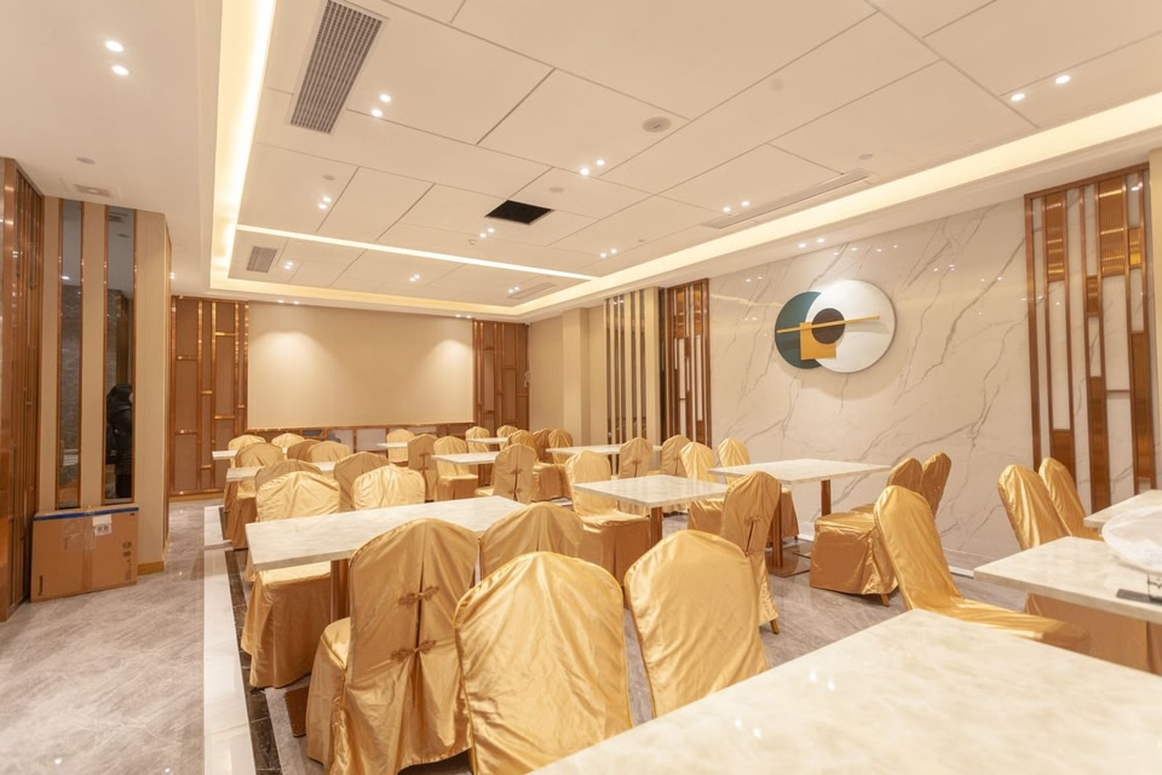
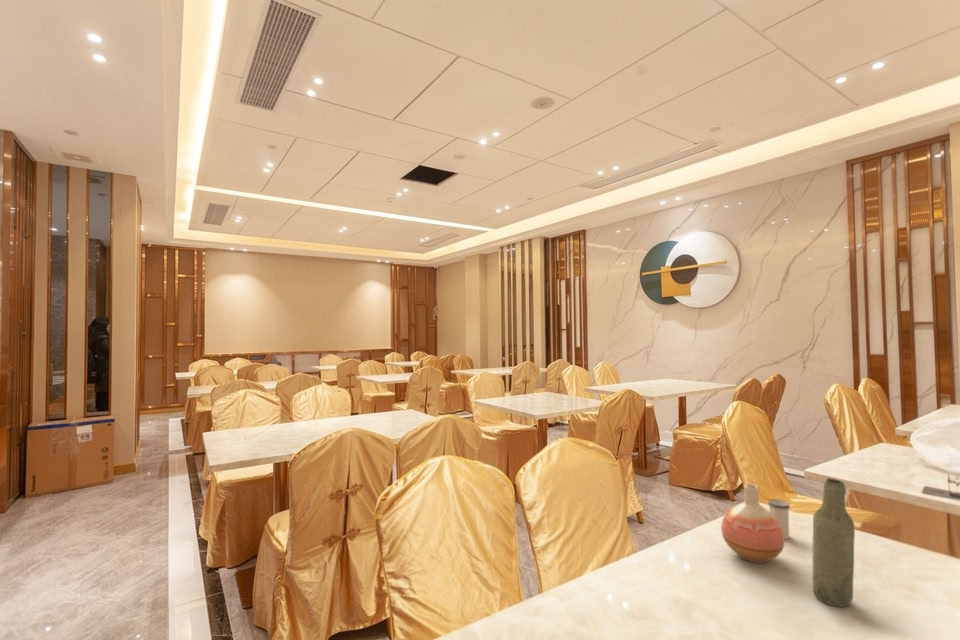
+ vase (751, 521)
+ bottle (832, 539)
+ salt shaker (779, 518)
